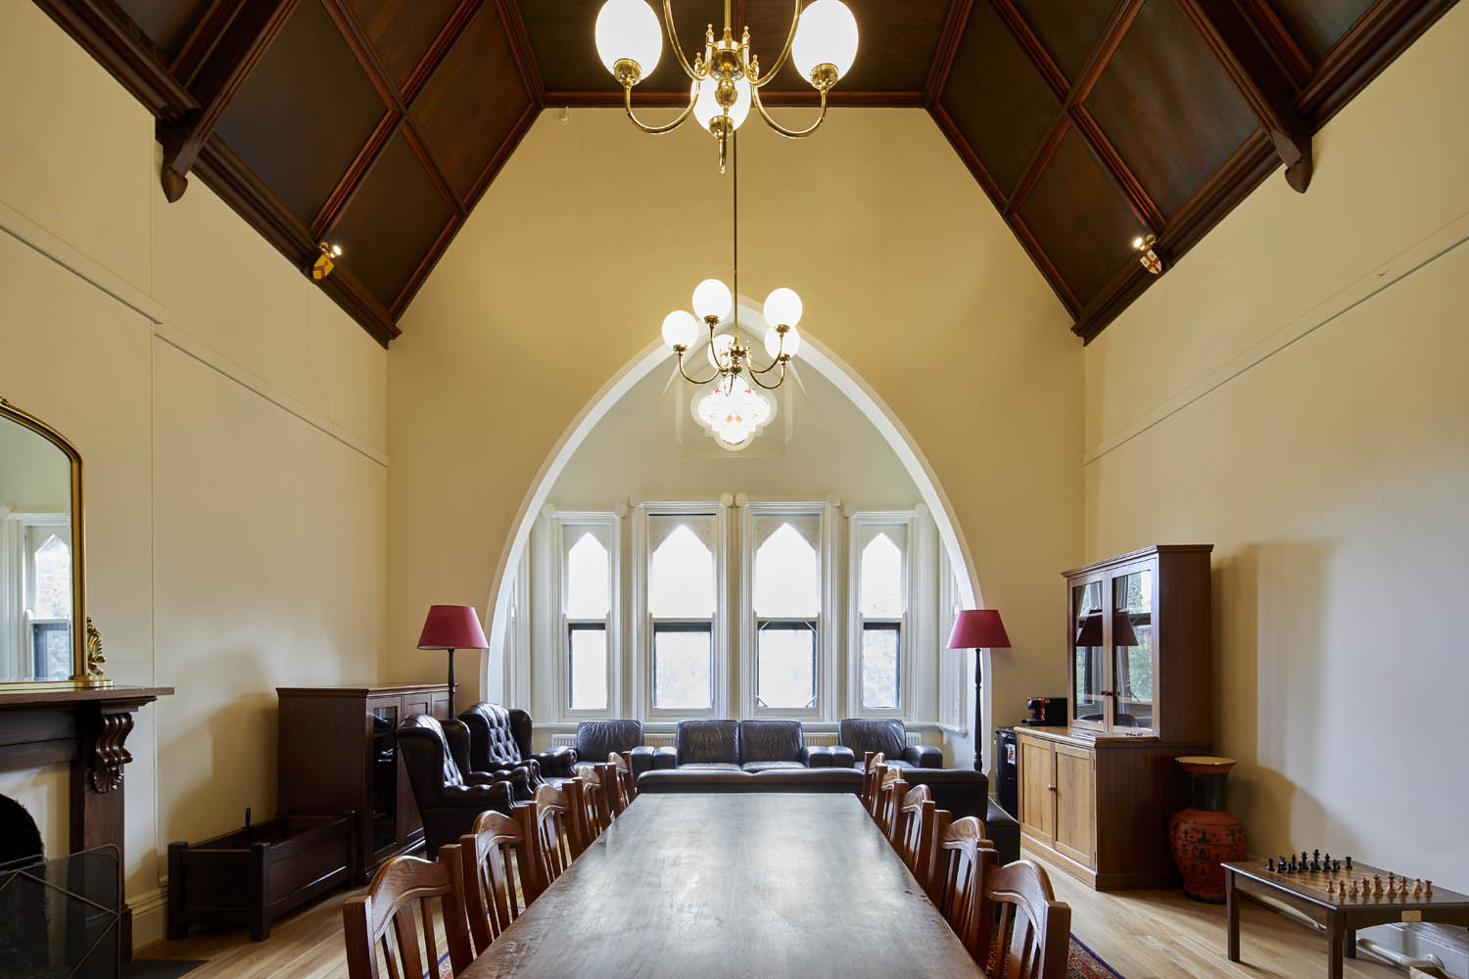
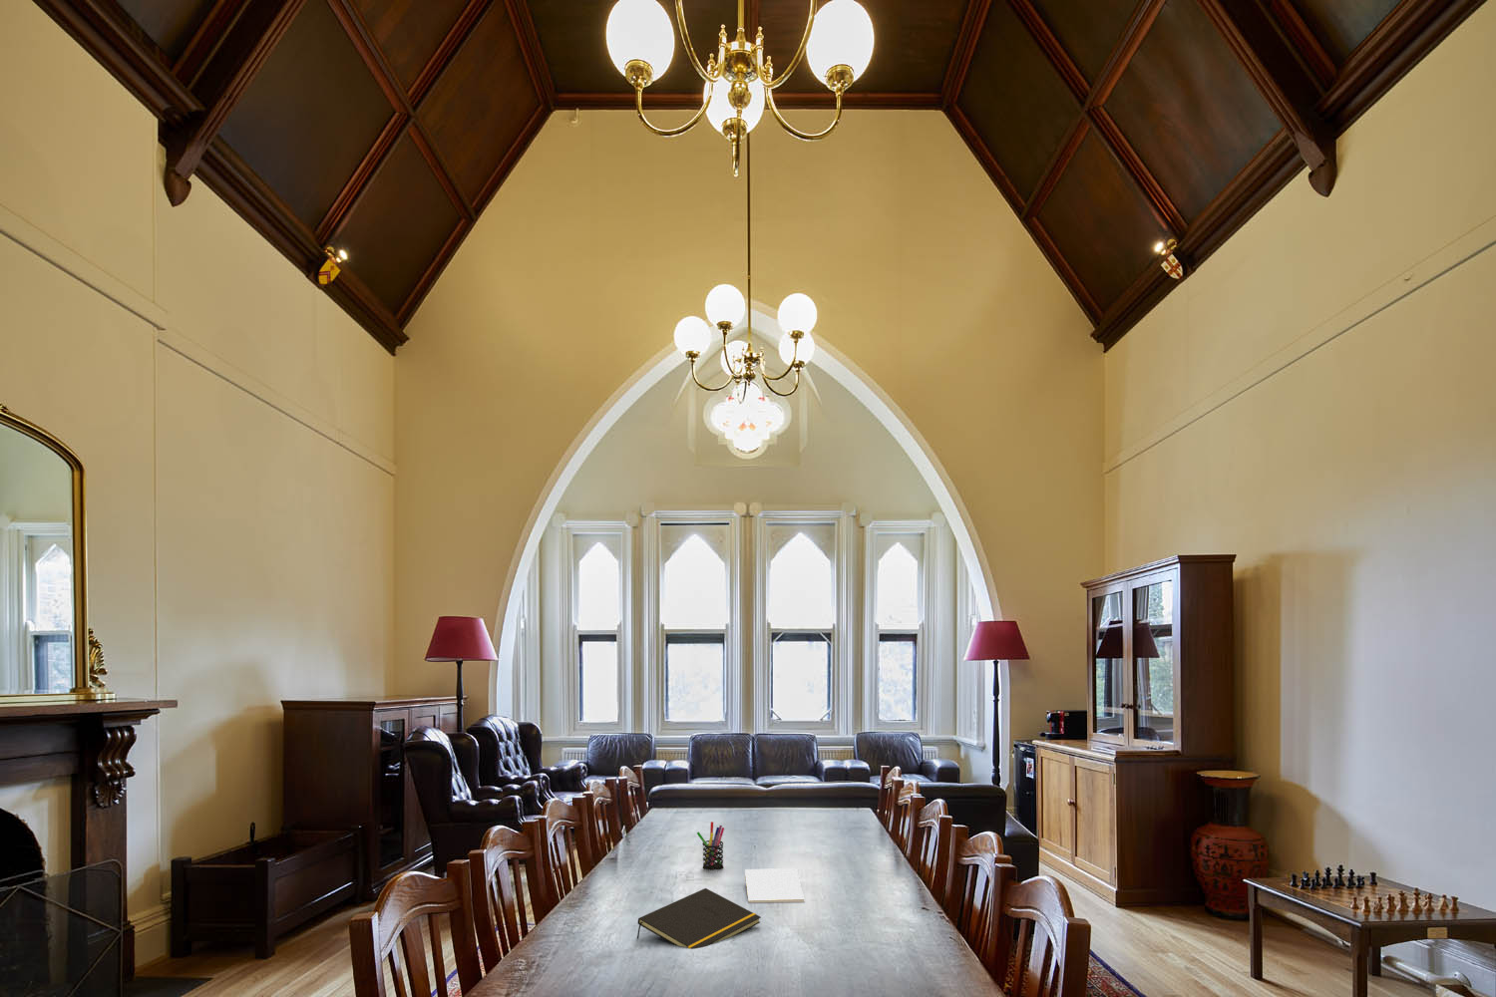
+ notepad (700, 920)
+ pen holder (710, 846)
+ book (772, 887)
